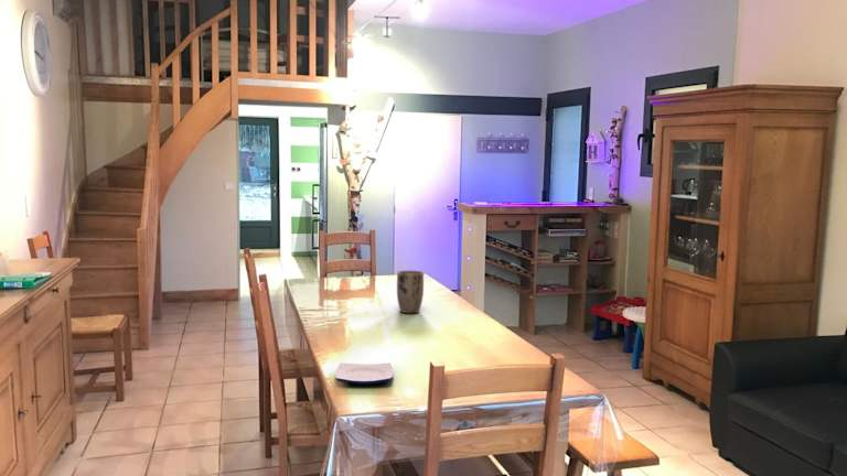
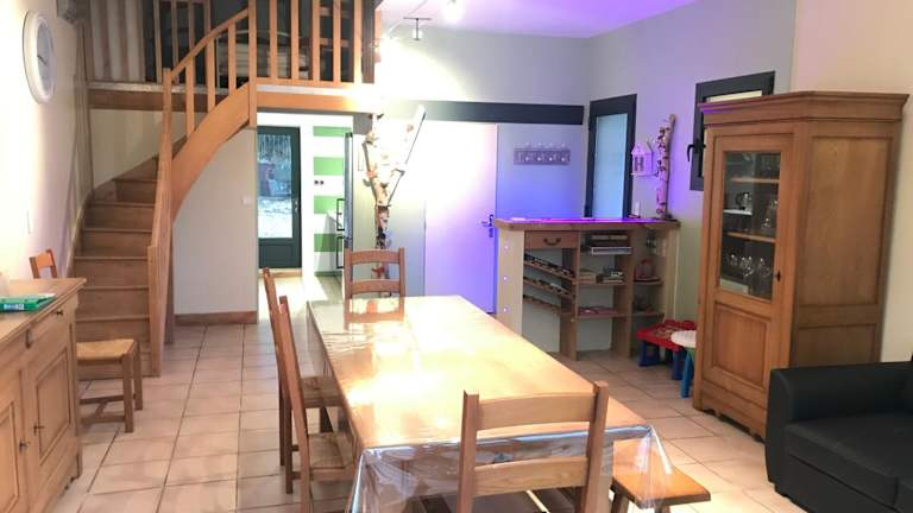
- plant pot (409, 291)
- plate (364, 374)
